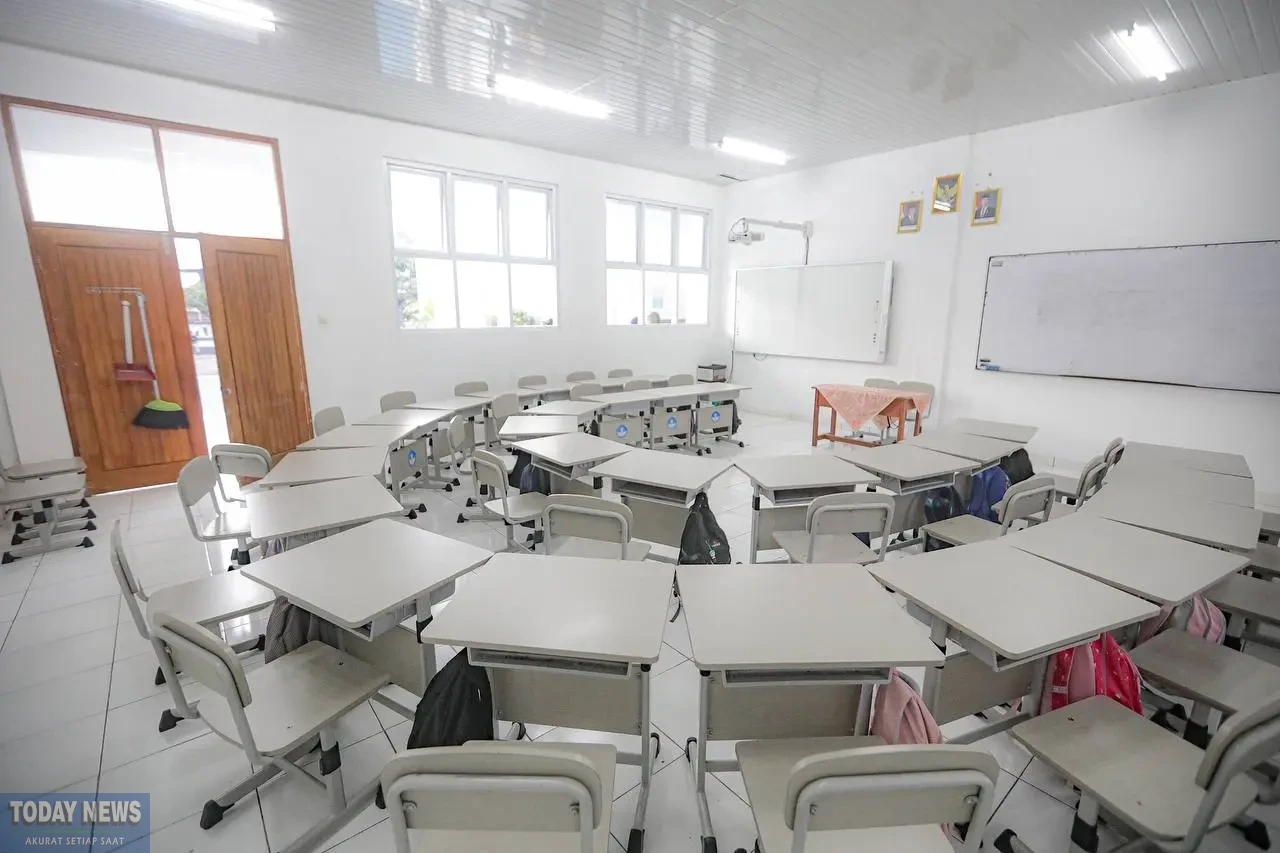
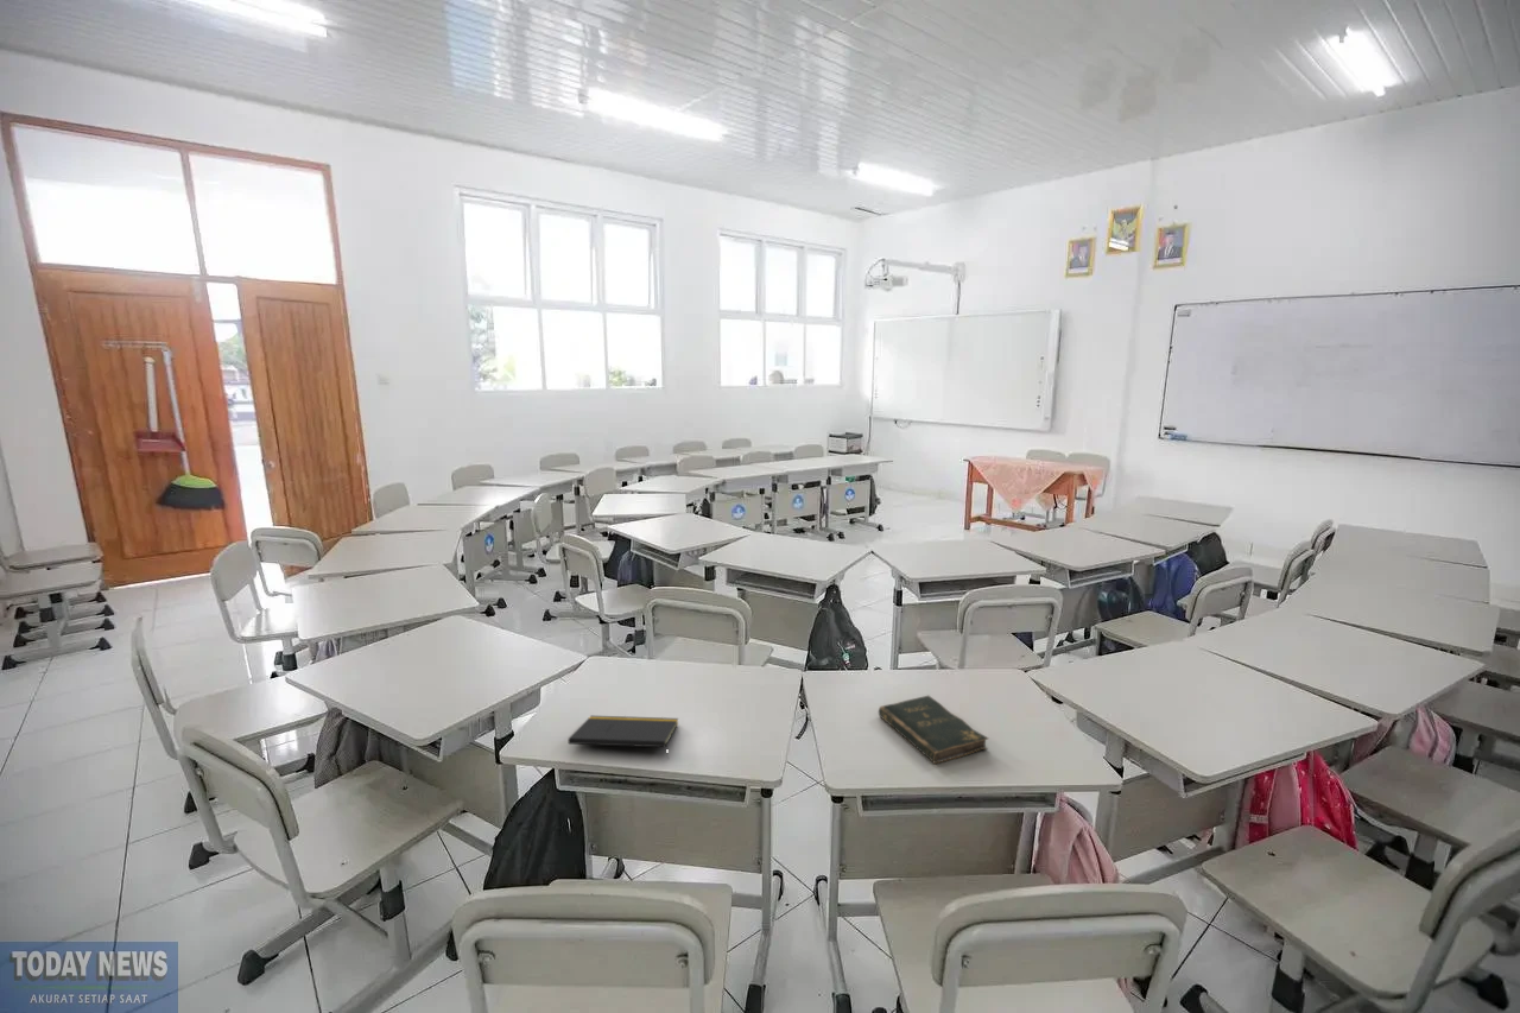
+ notepad (626, 730)
+ bible (930, 726)
